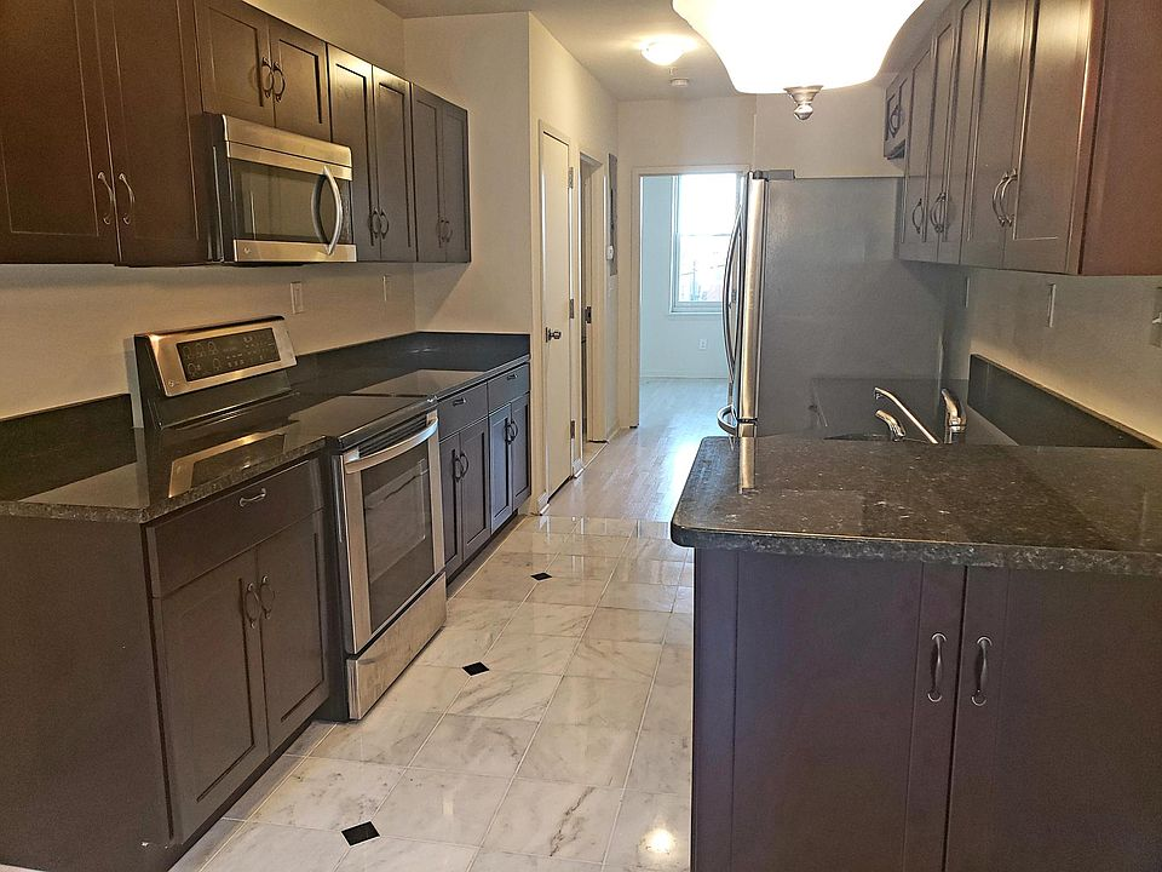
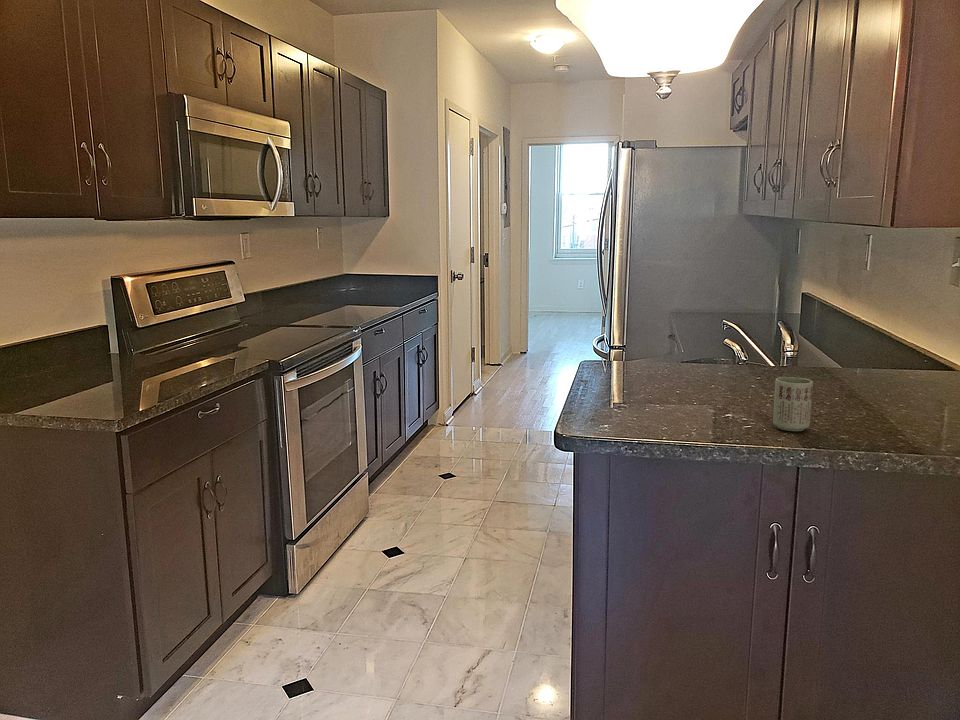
+ cup (792, 404)
